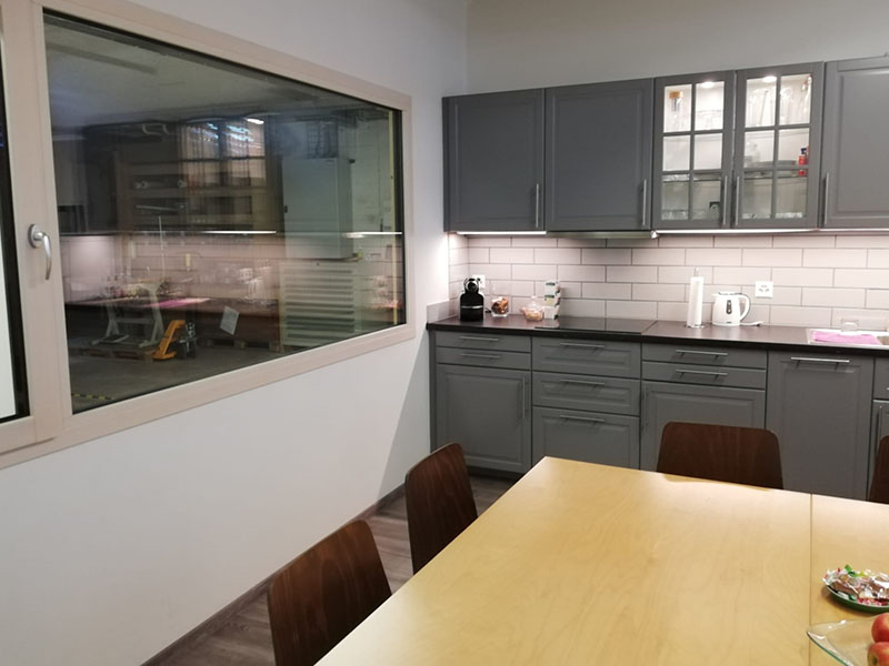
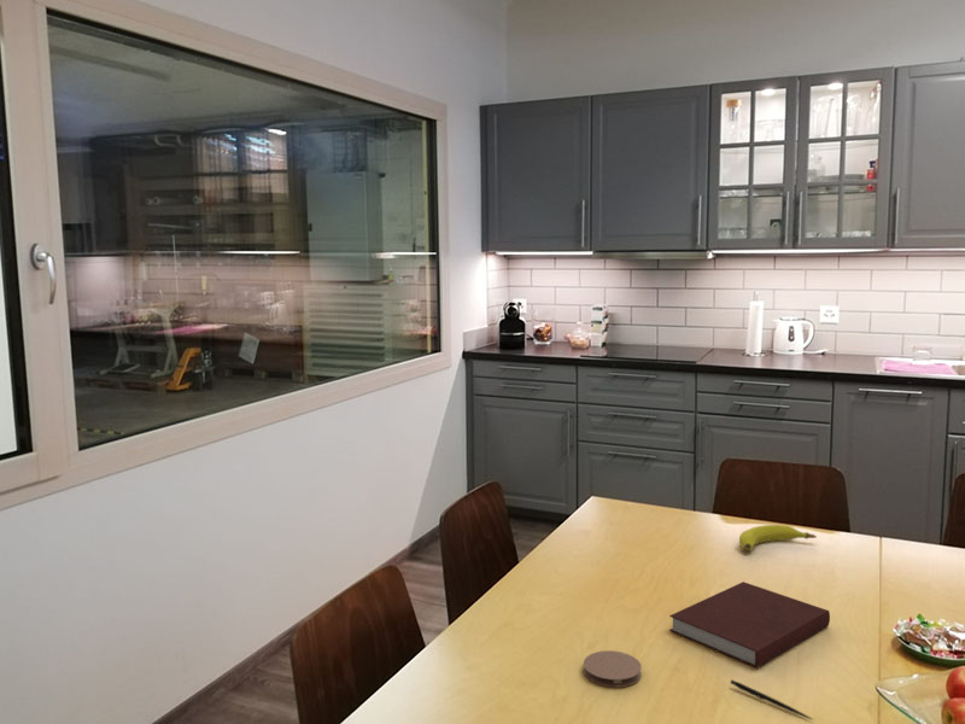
+ fruit (772, 538)
+ coaster (612, 667)
+ pen (770, 699)
+ notebook (749, 620)
